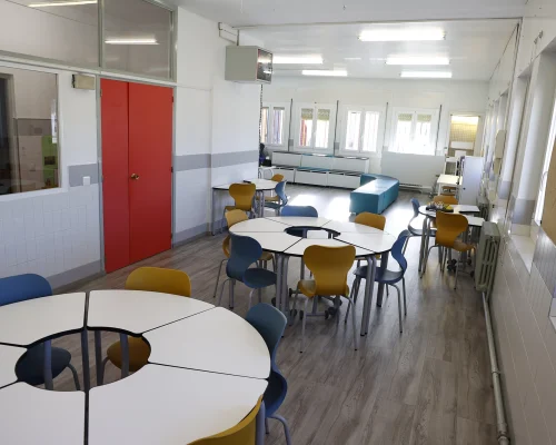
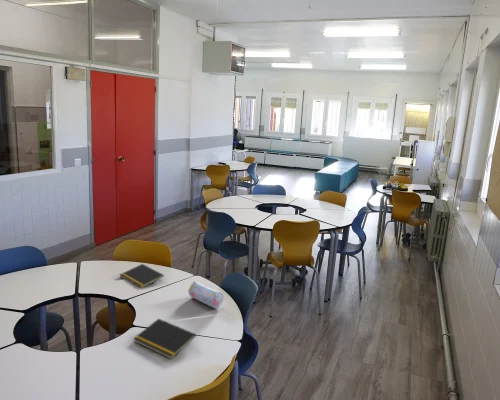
+ notepad (164, 337)
+ pencil case (205, 294)
+ notepad (141, 275)
